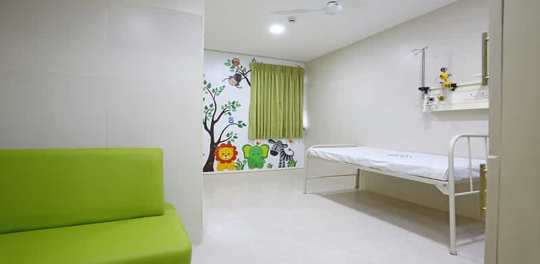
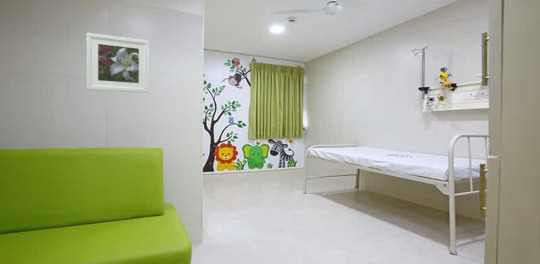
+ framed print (119, 64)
